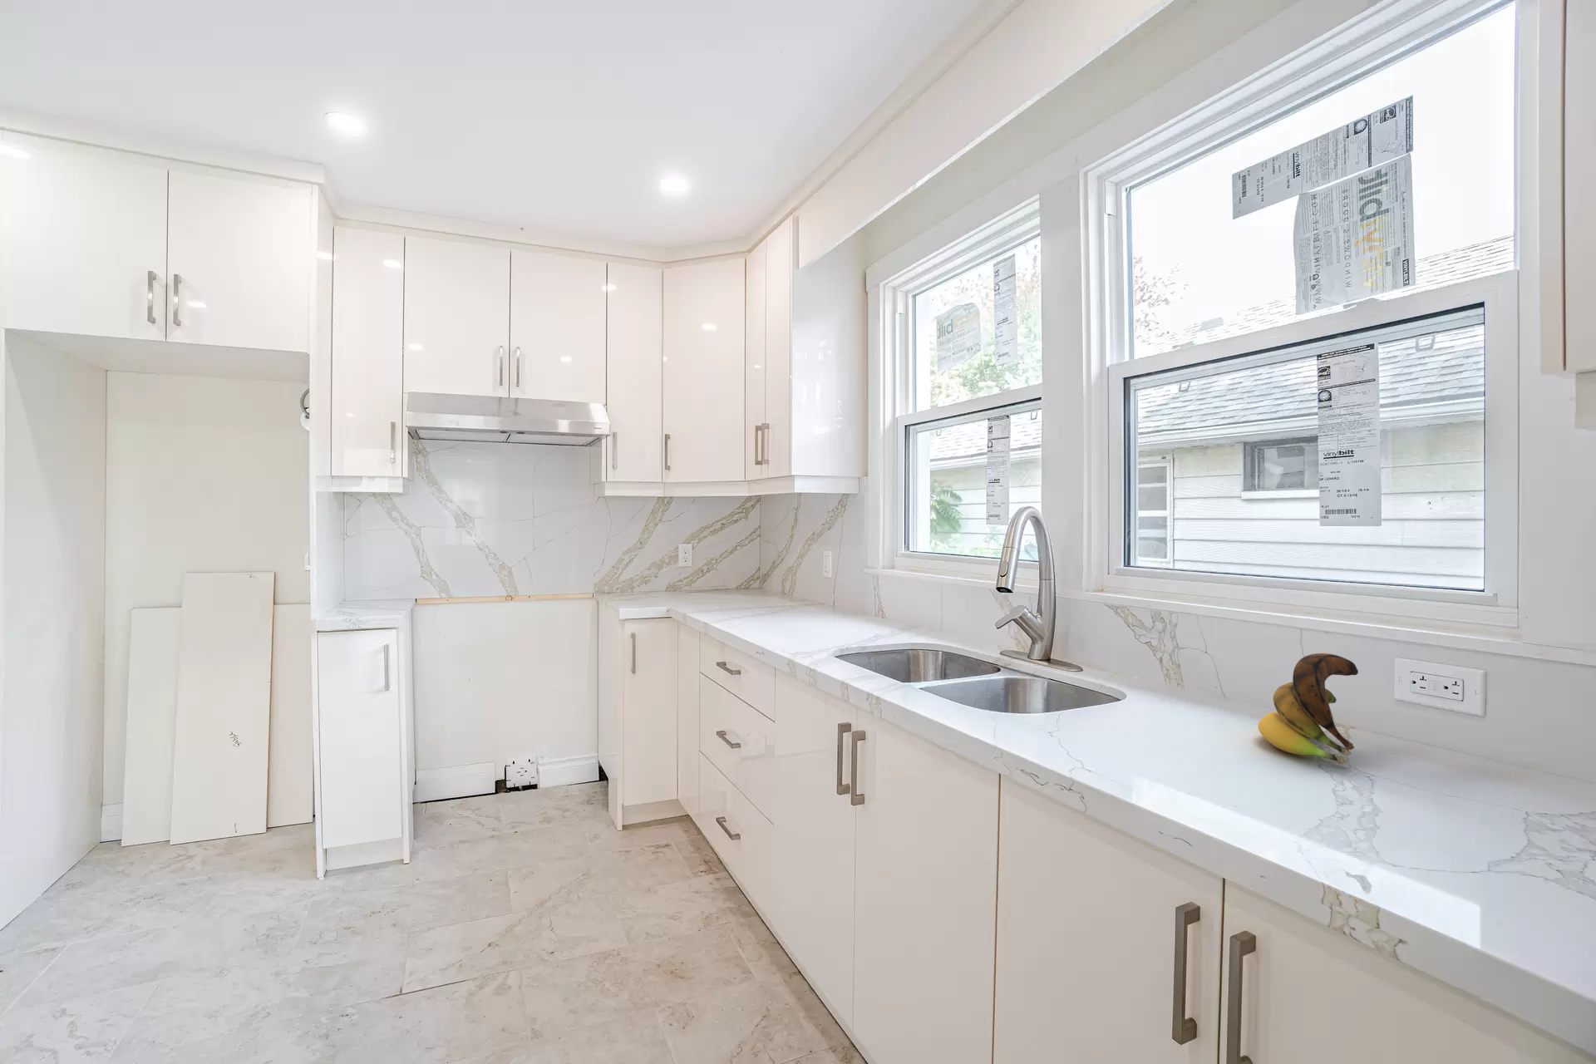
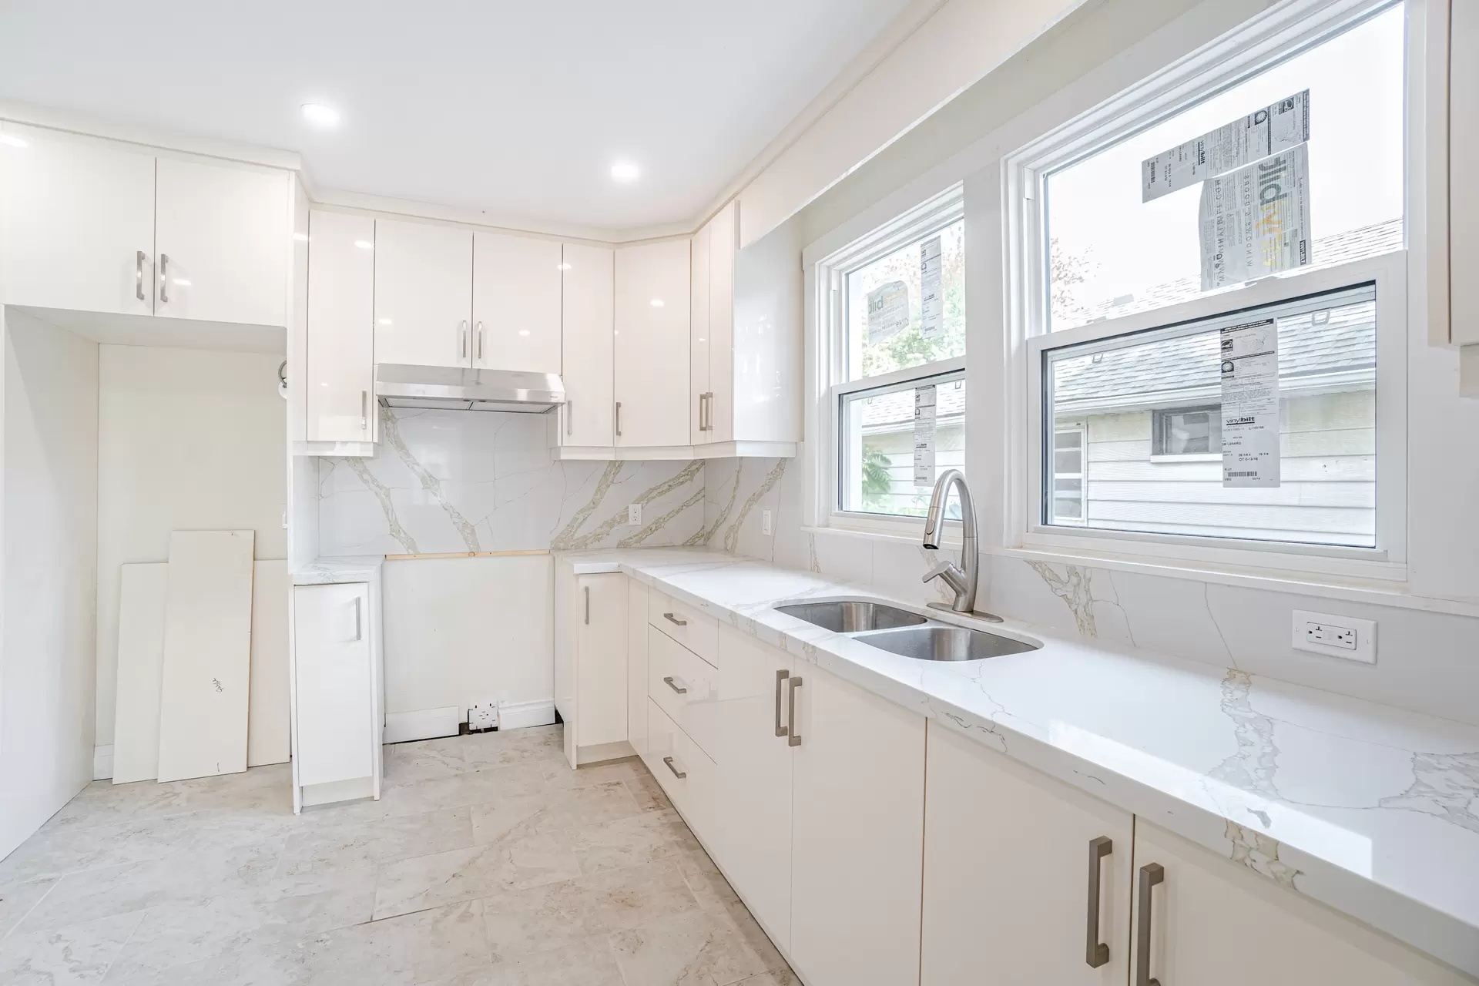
- banana (1315, 699)
